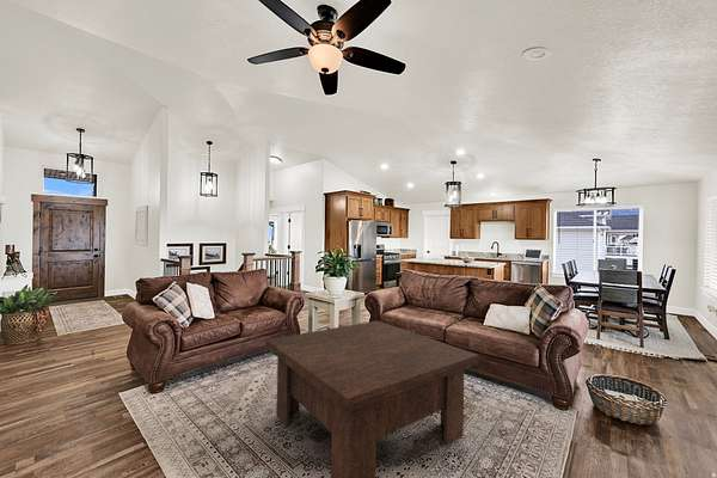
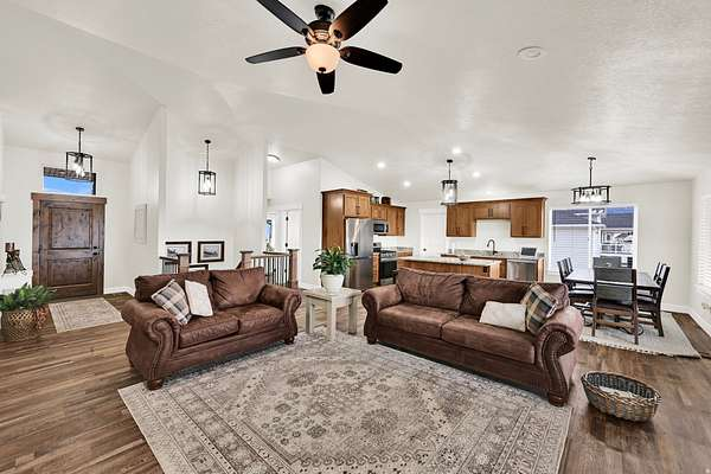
- coffee table (367, 385)
